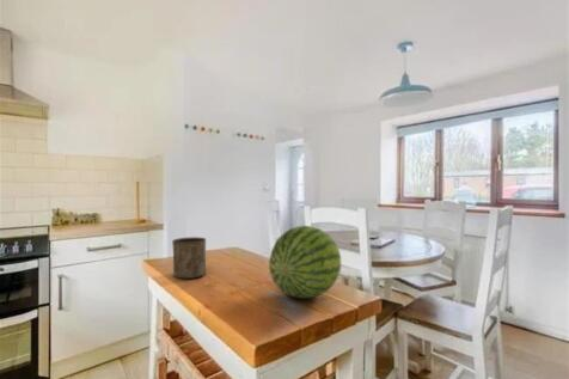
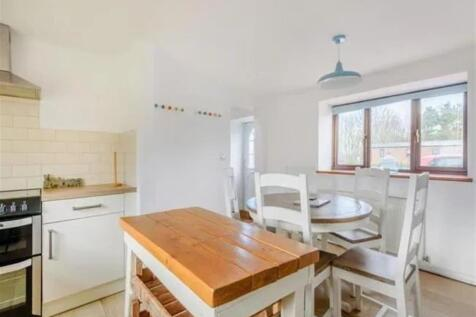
- cup (189, 257)
- fruit (305, 261)
